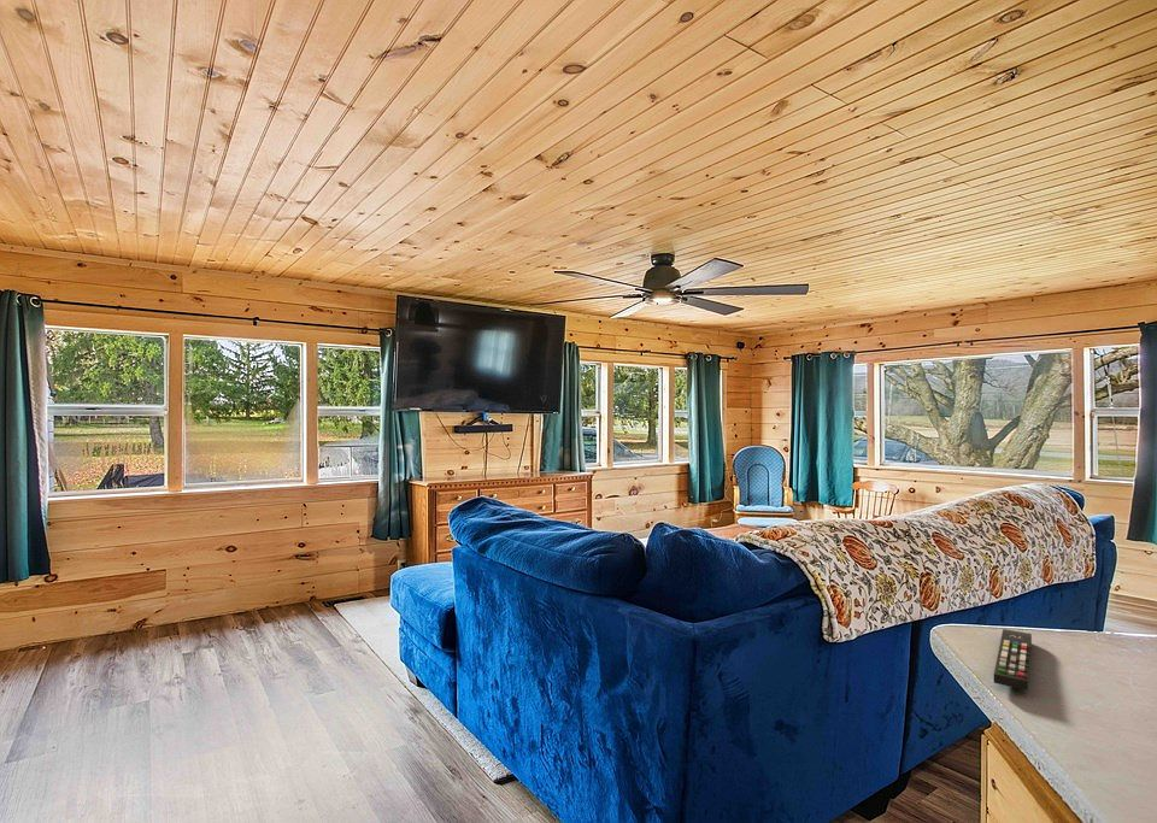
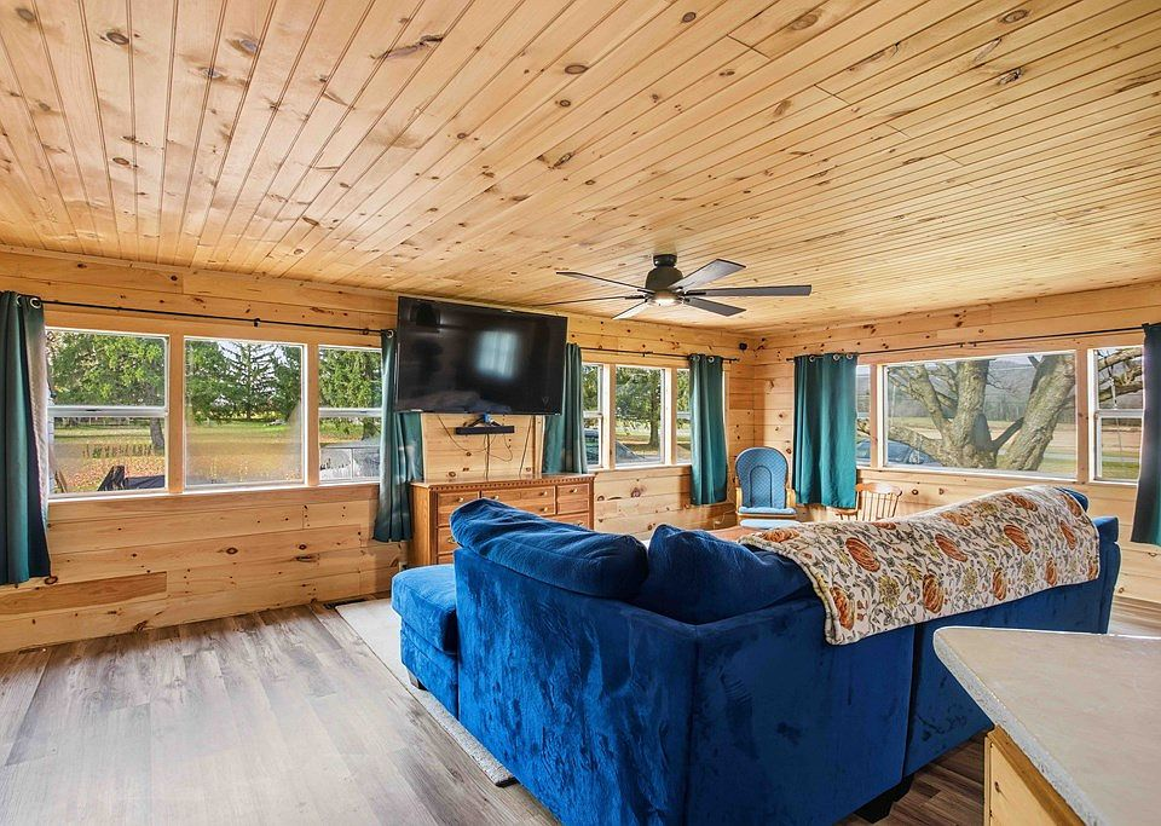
- remote control (1014, 656)
